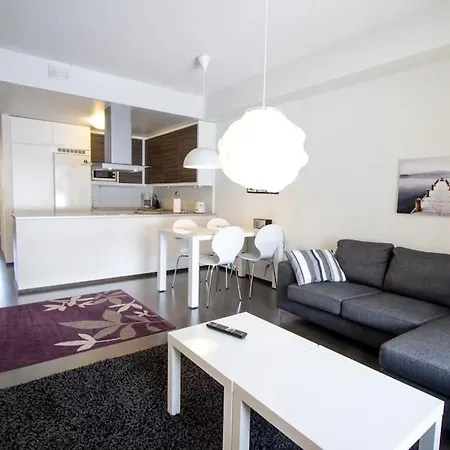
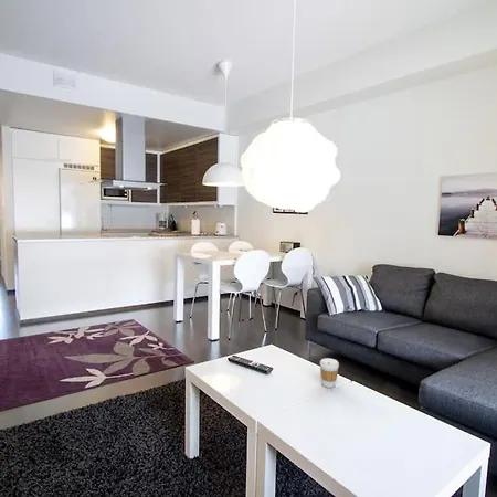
+ coffee cup (328, 372)
